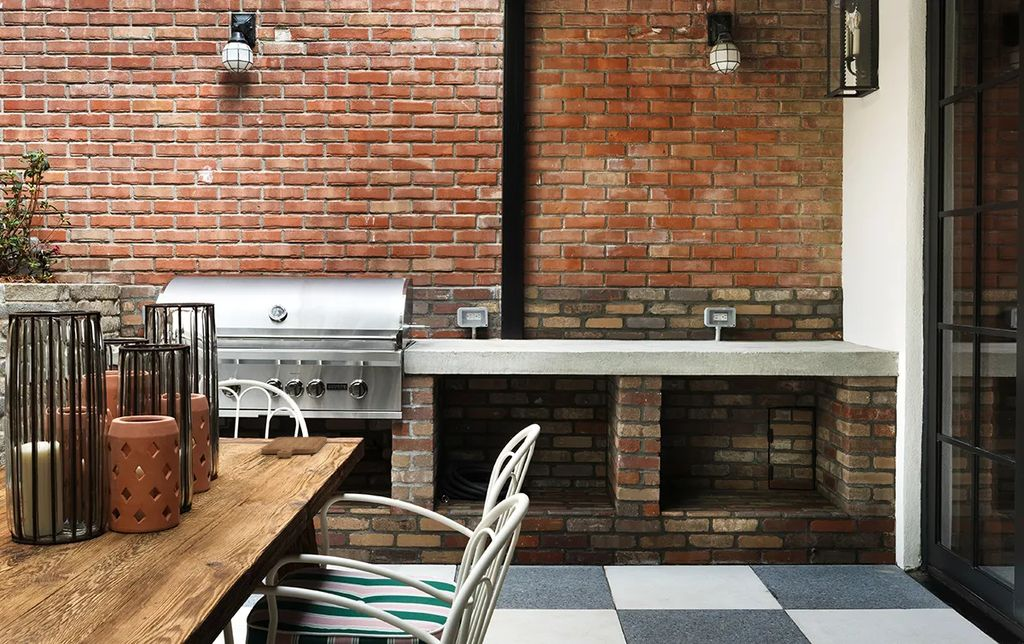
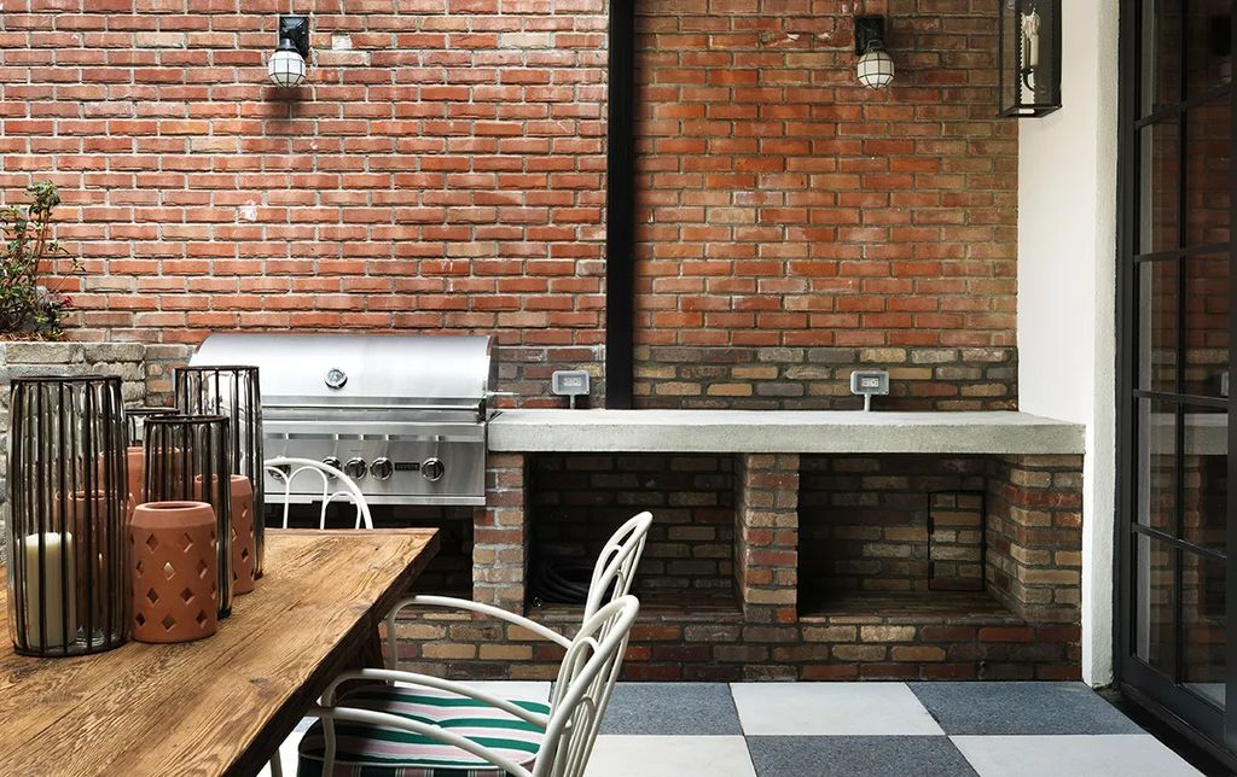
- chopping board (293, 446)
